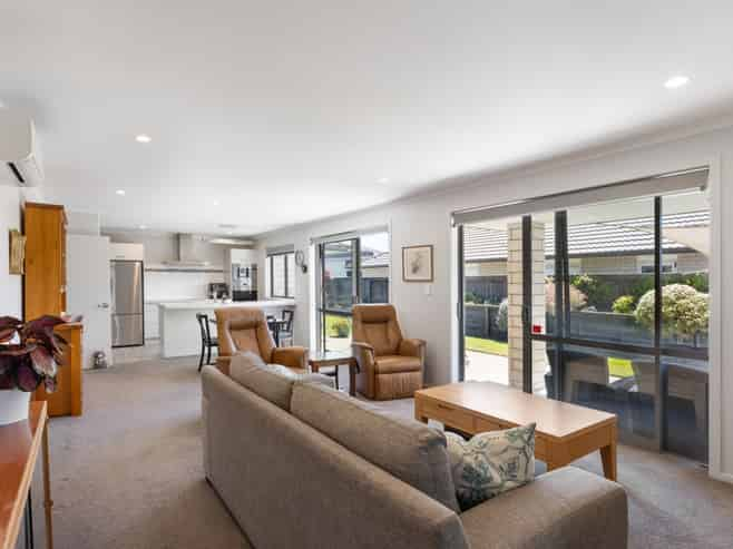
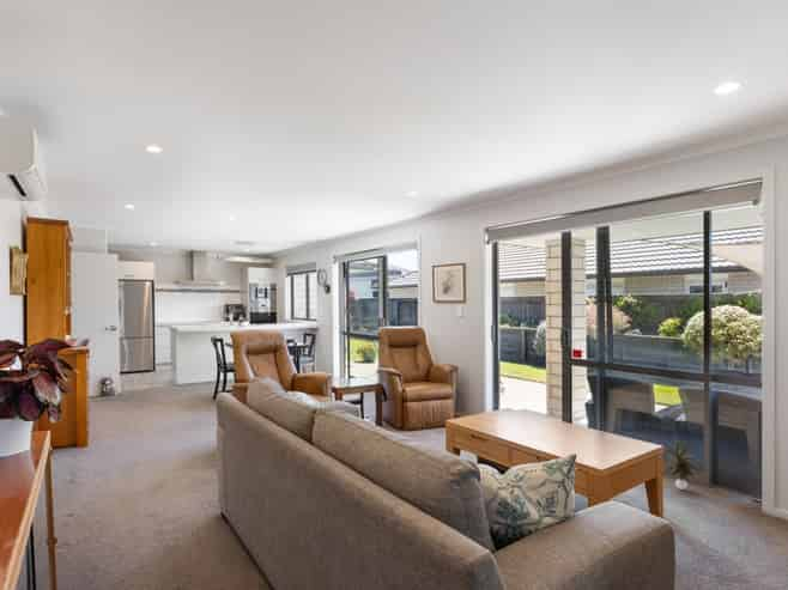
+ potted plant (679, 464)
